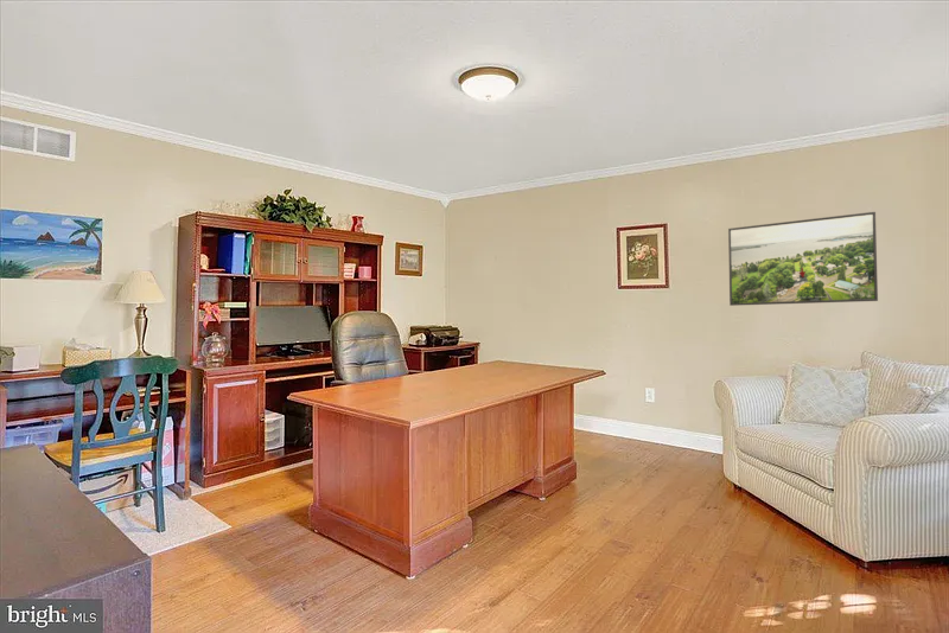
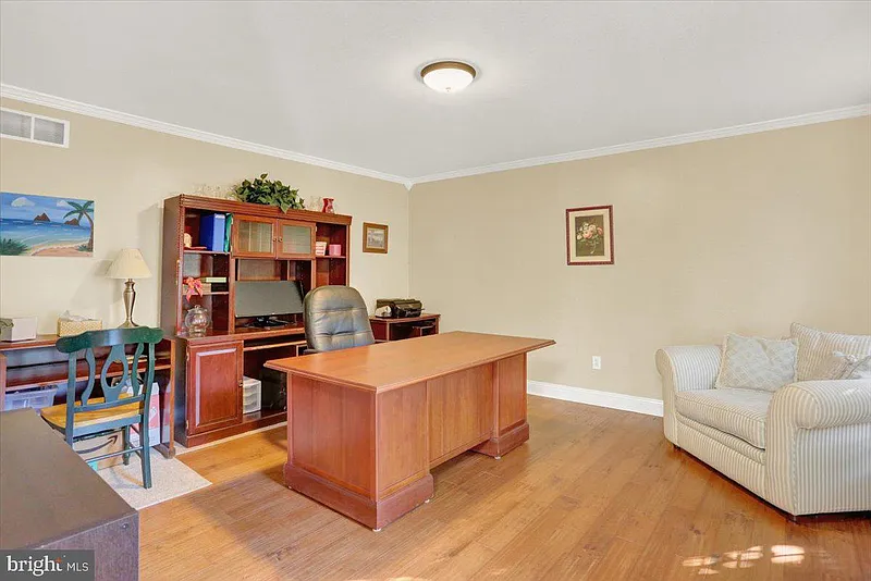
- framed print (797, 262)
